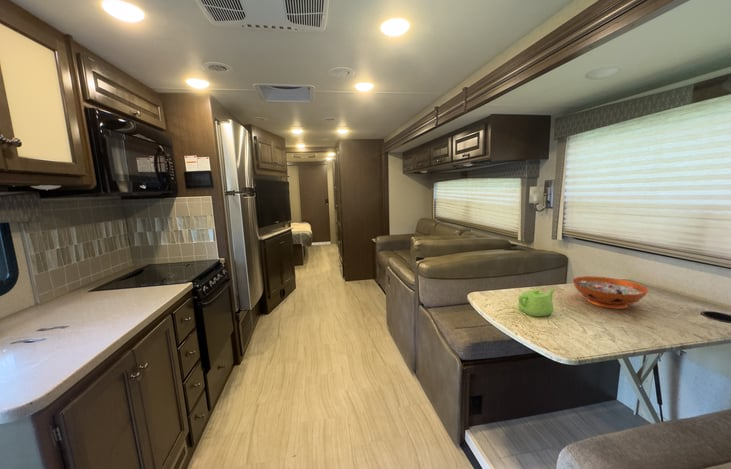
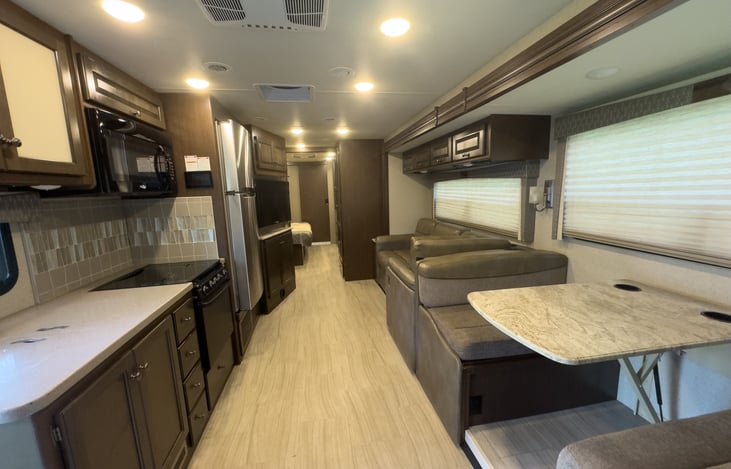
- decorative bowl (607, 293)
- teapot (536, 300)
